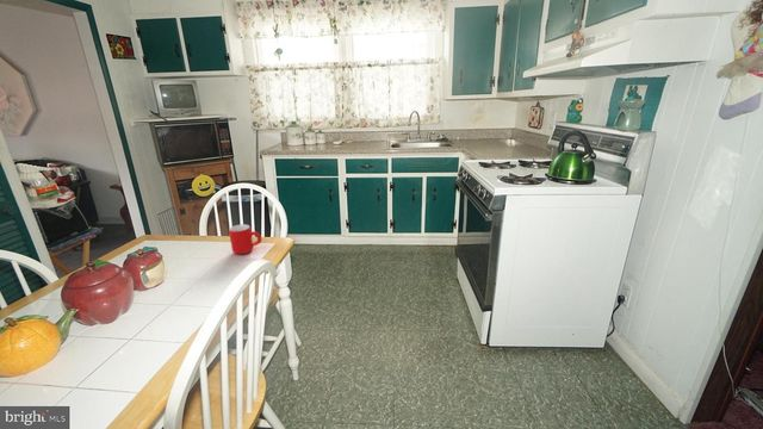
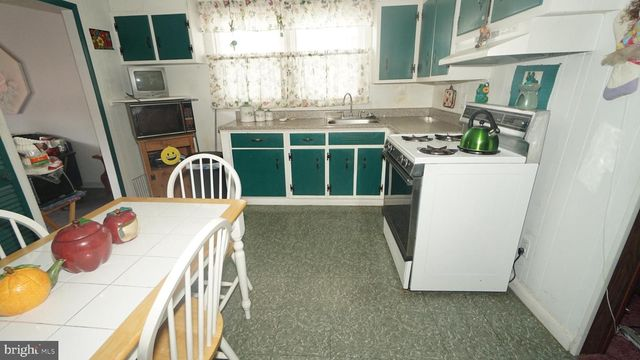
- mug (246, 240)
